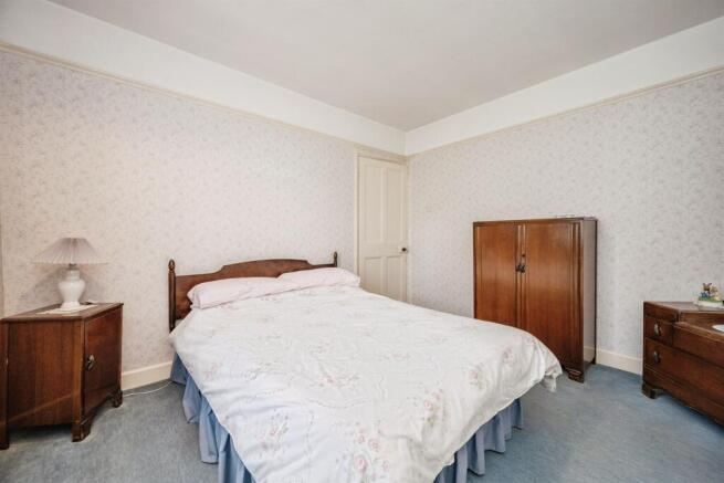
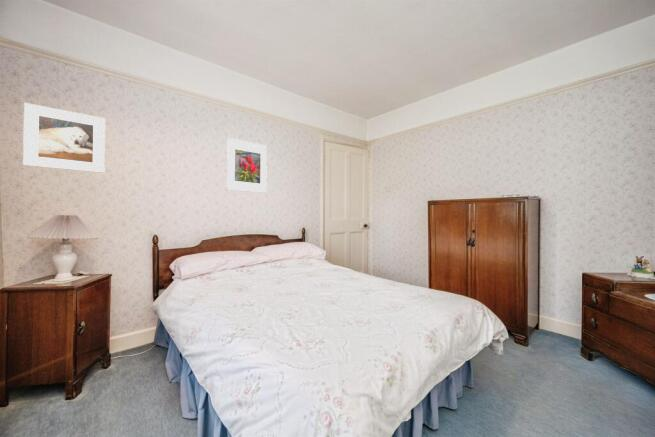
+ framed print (247, 166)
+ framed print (67, 140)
